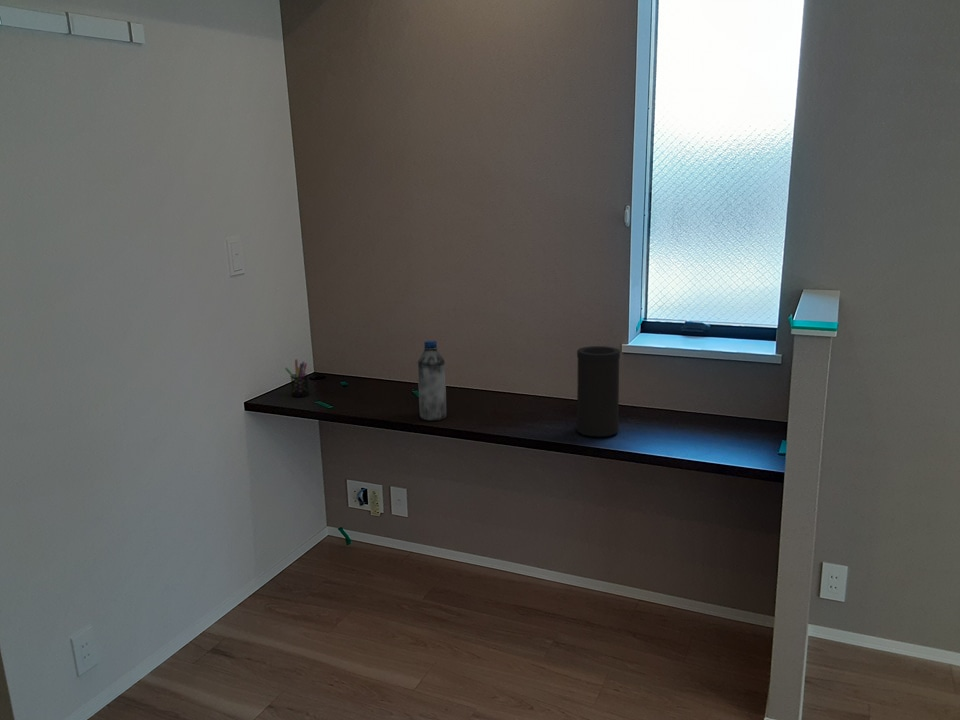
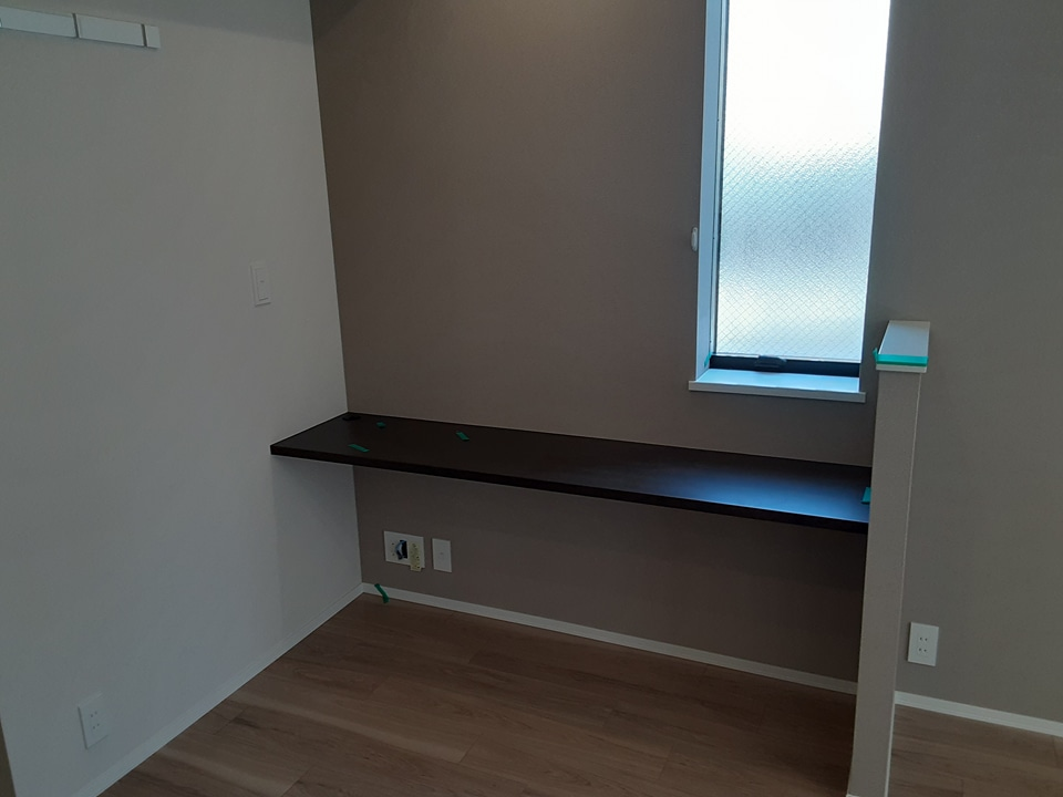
- water bottle (431, 379)
- speaker (598, 391)
- pen holder (297, 378)
